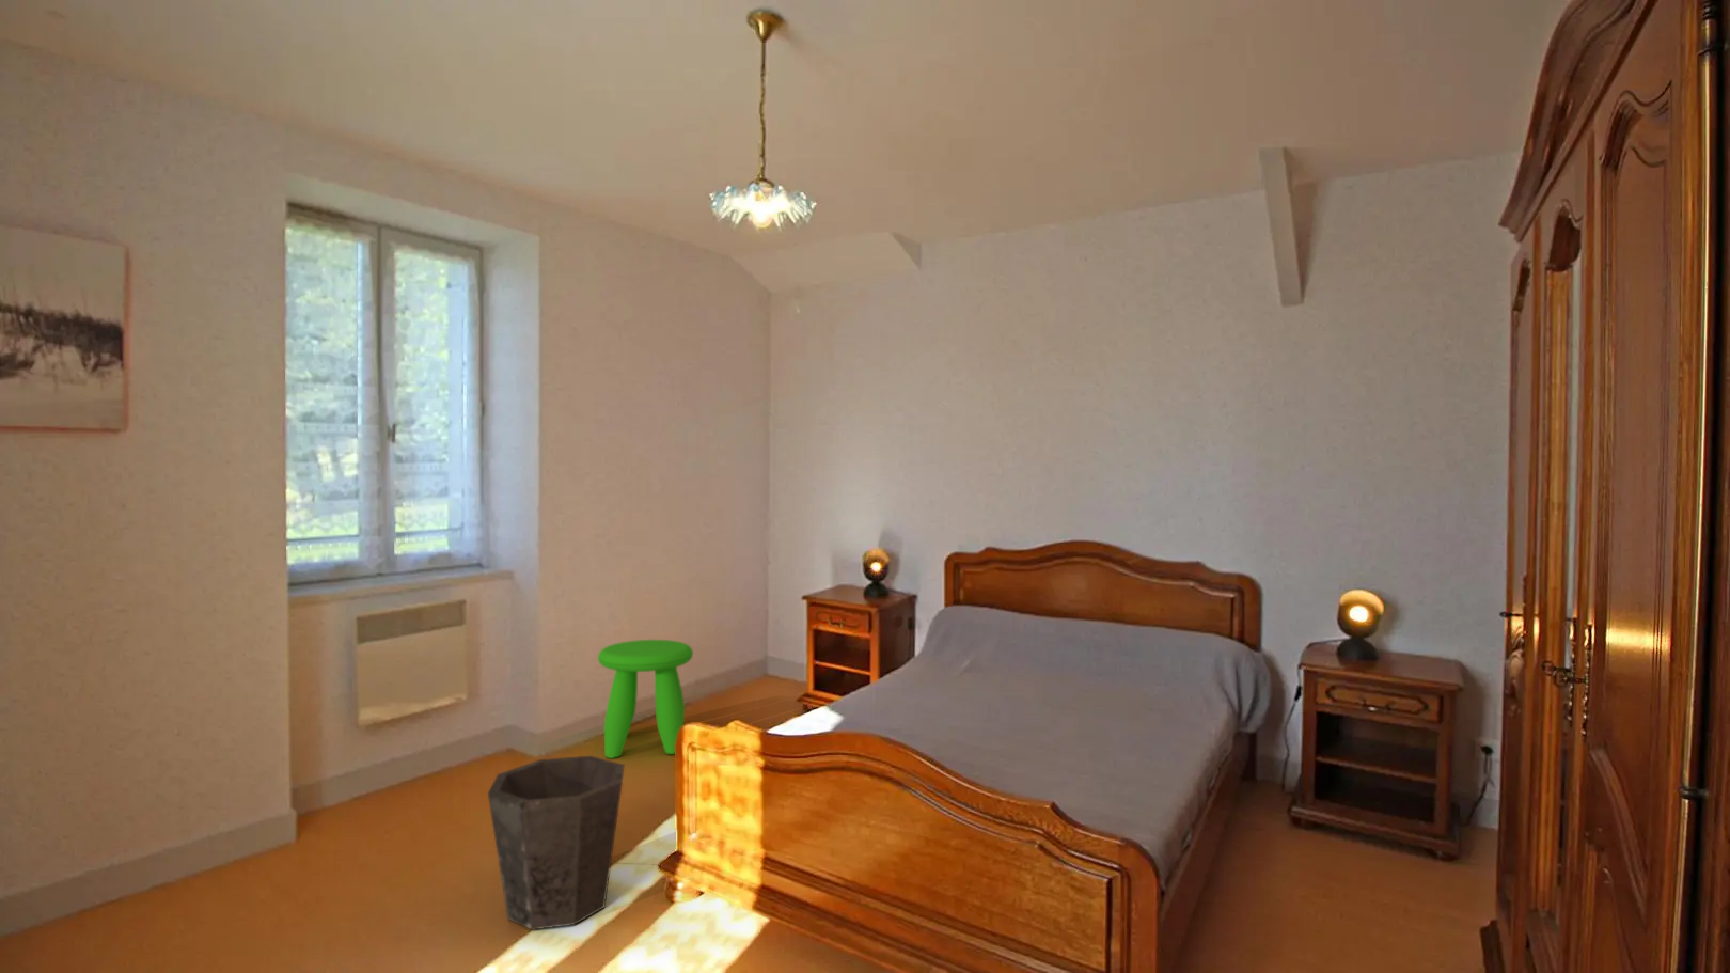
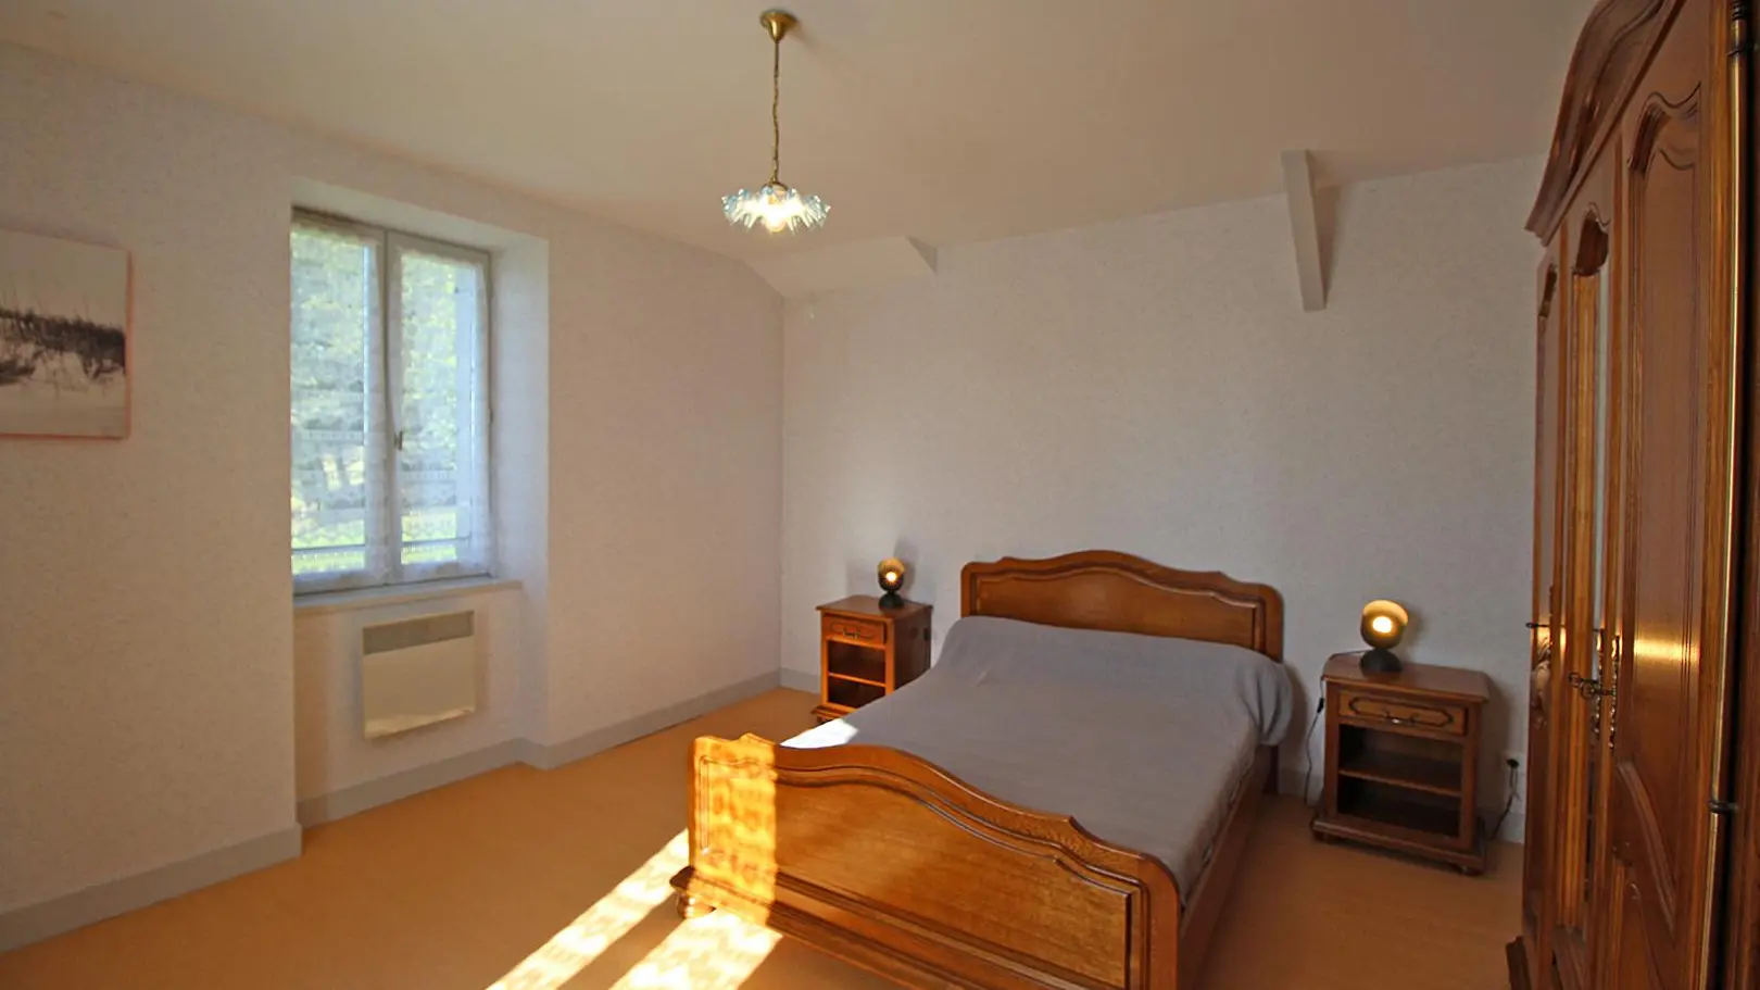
- stool (655, 693)
- waste bin (558, 841)
